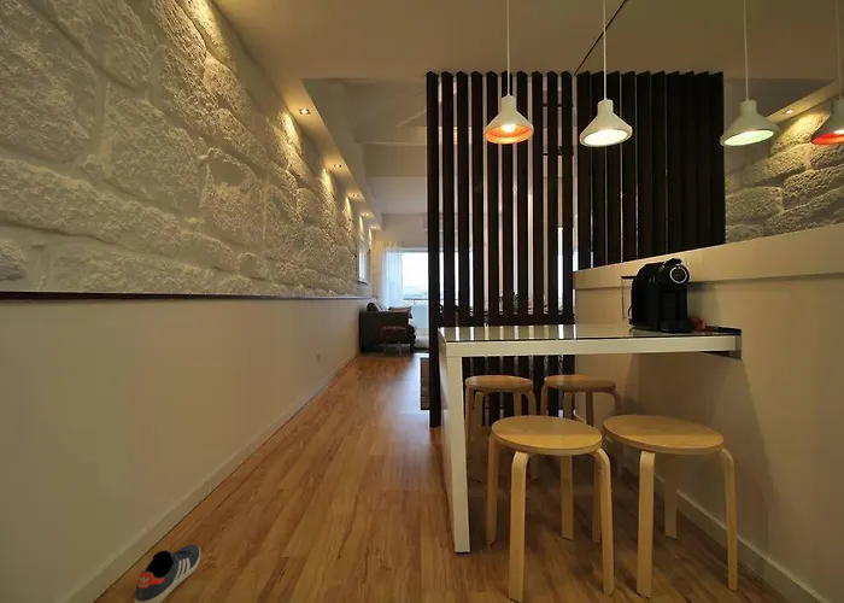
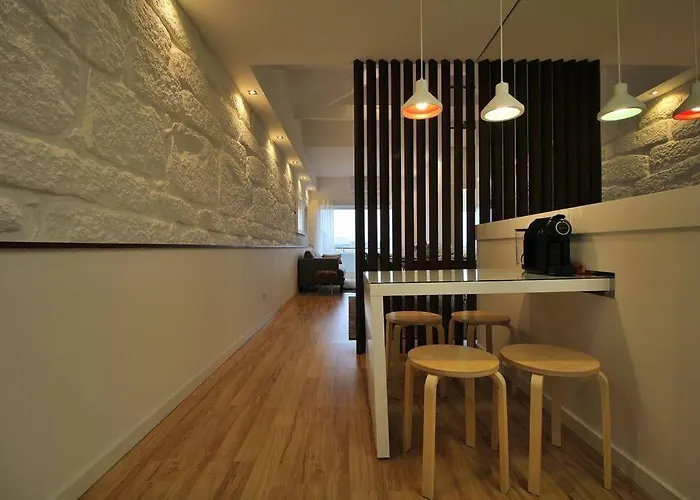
- sneaker (171, 562)
